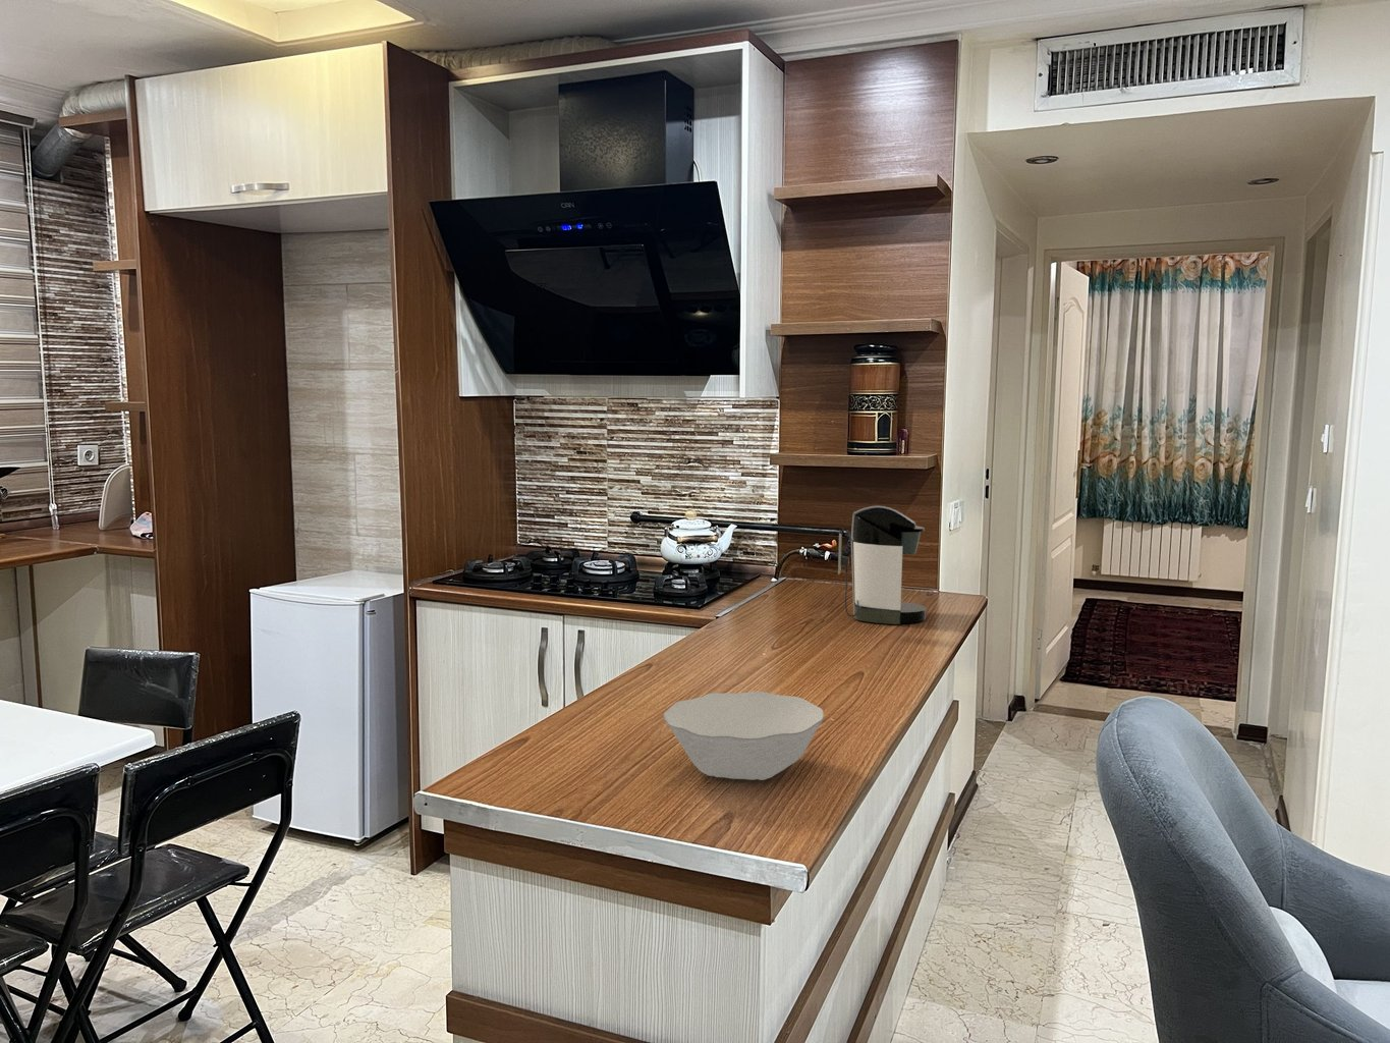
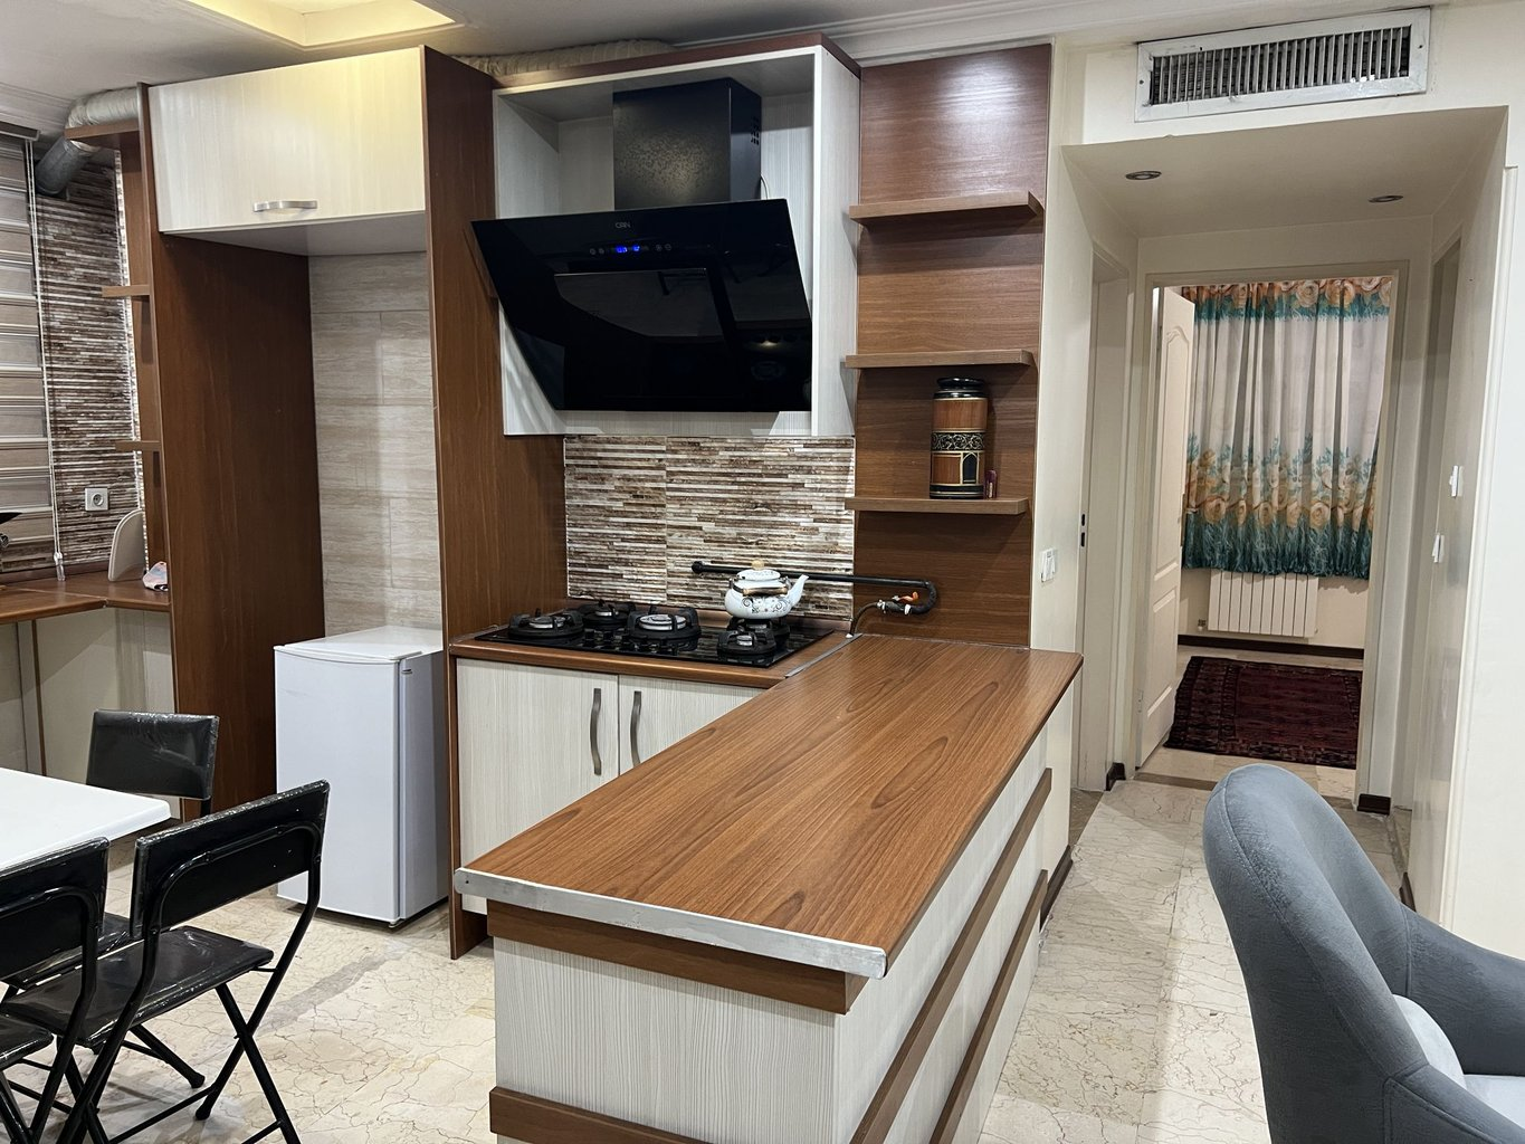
- bowl (743, 738)
- coffee maker (884, 565)
